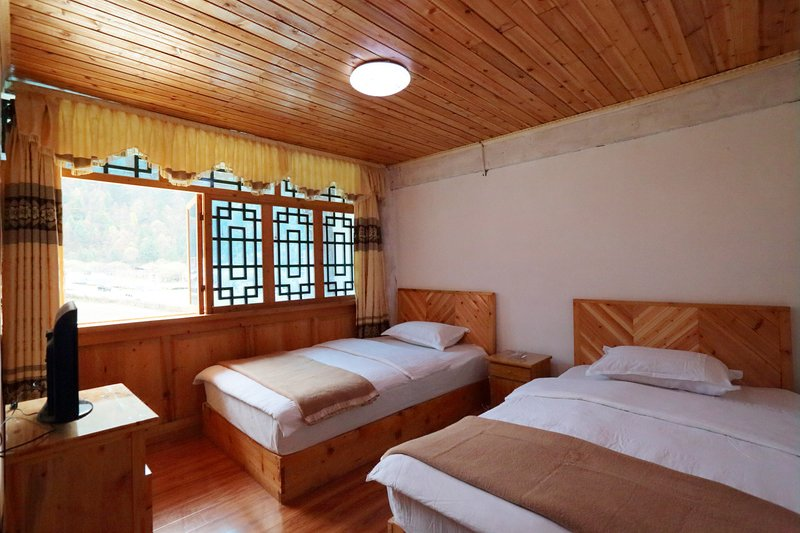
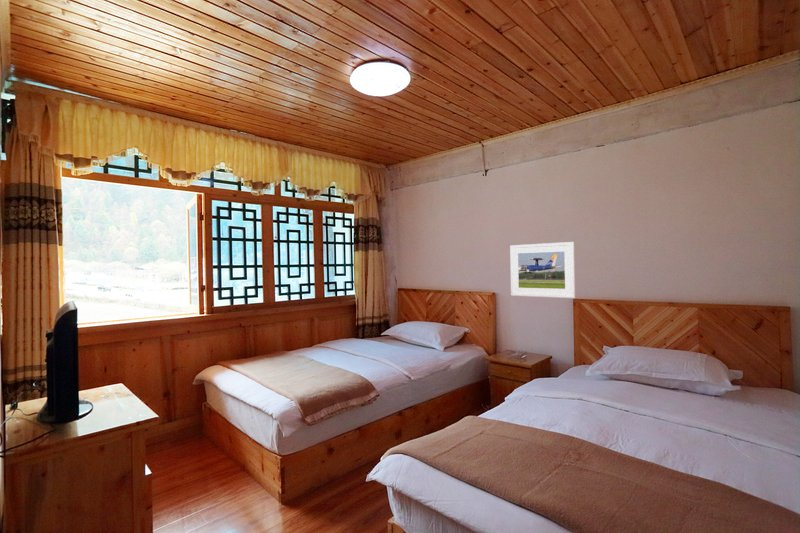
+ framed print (540, 270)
